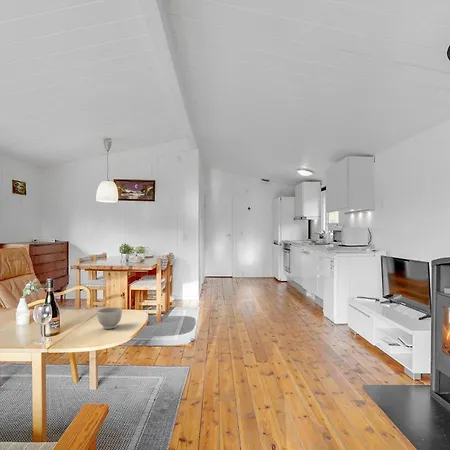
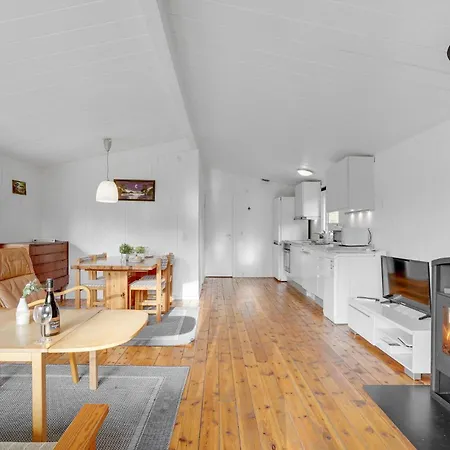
- bowl (109, 318)
